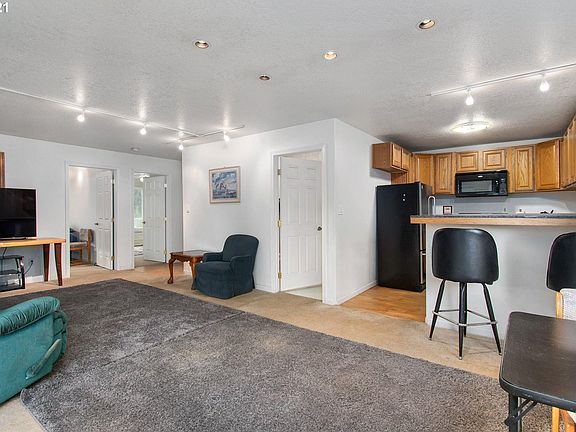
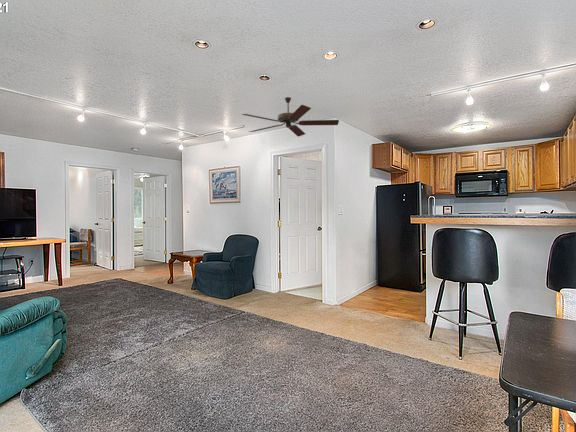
+ ceiling fan (291, 113)
